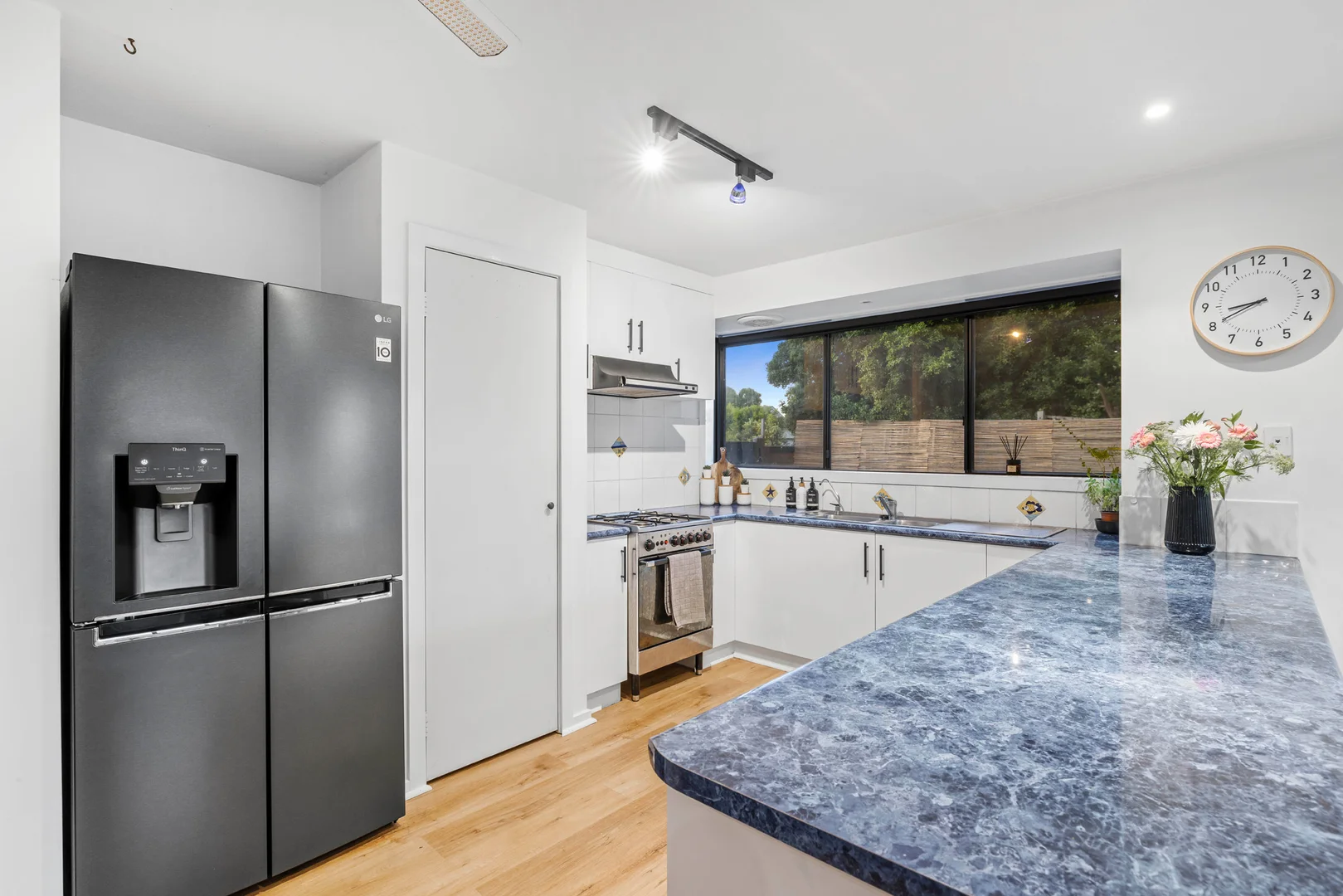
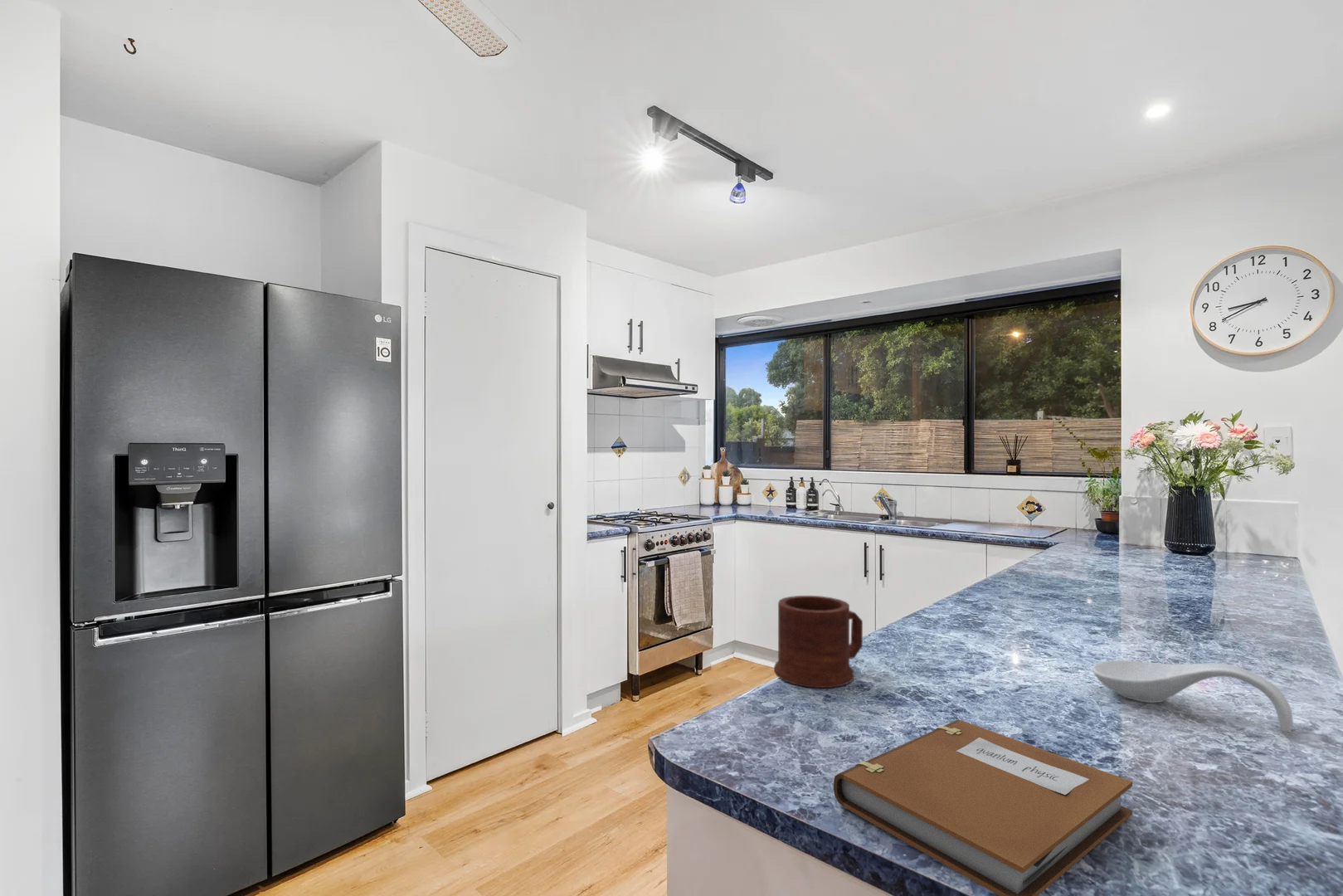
+ notebook (982, 789)
+ spoon rest (1184, 682)
+ mug (820, 637)
